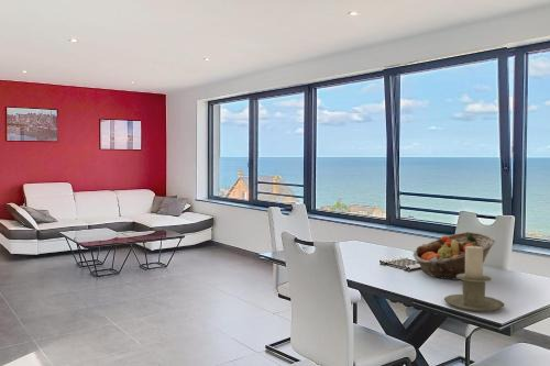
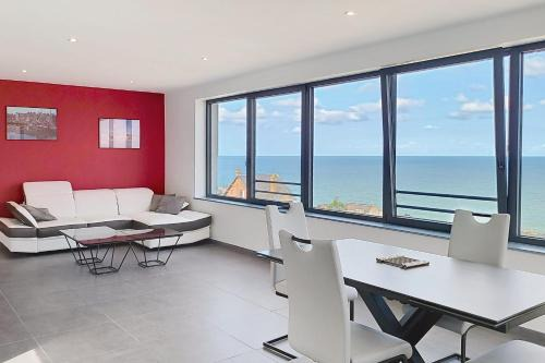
- fruit basket (452, 254)
- candle holder (473, 276)
